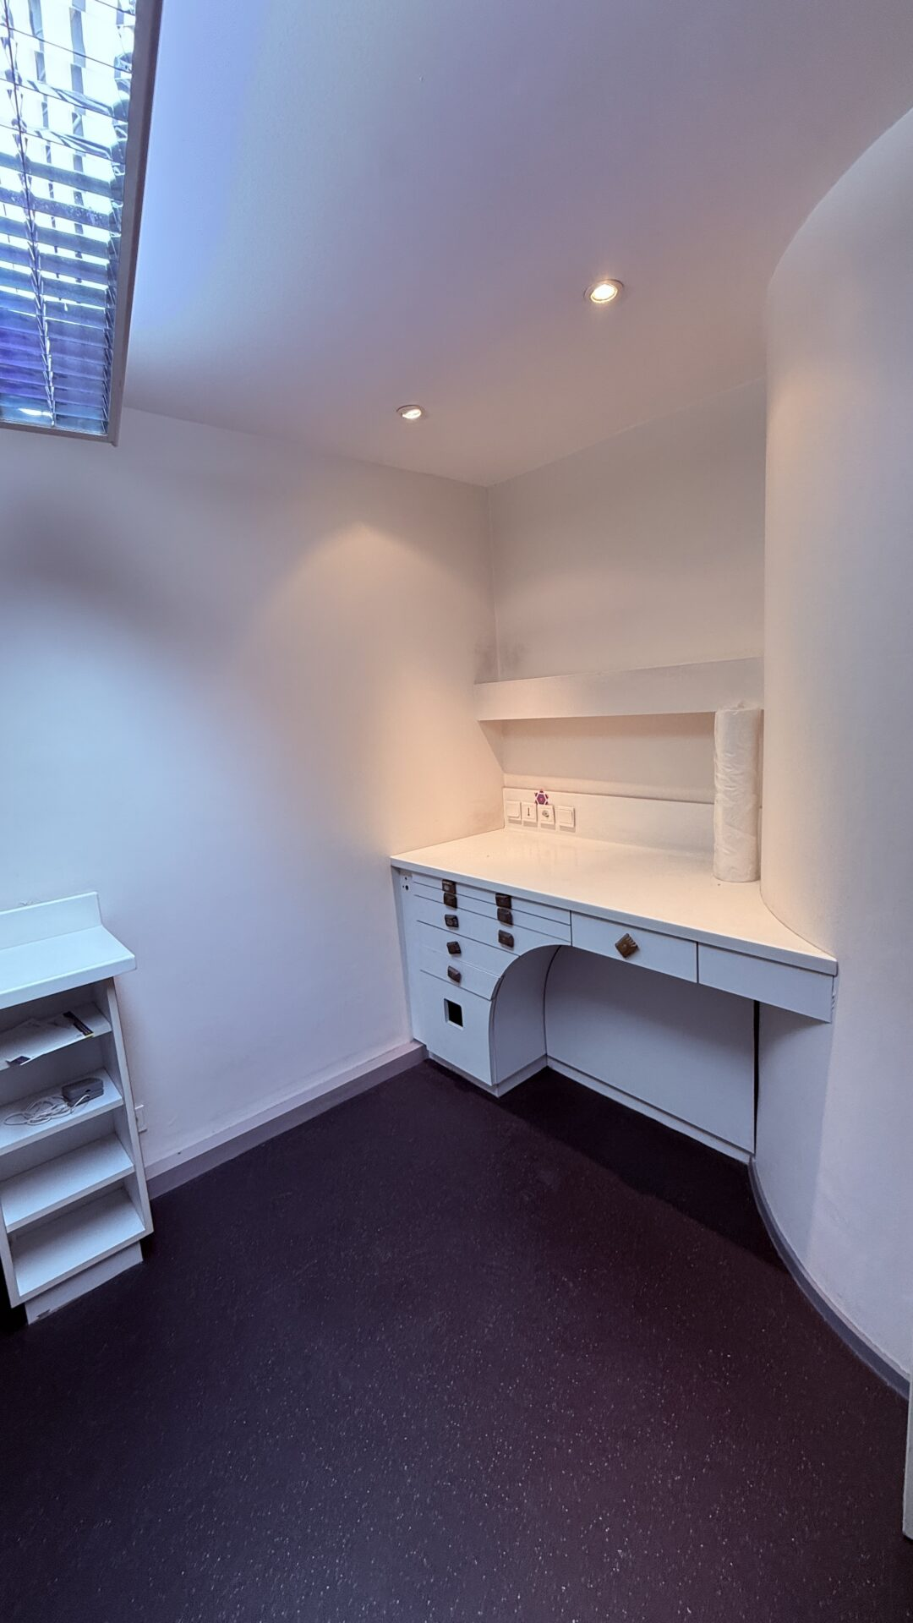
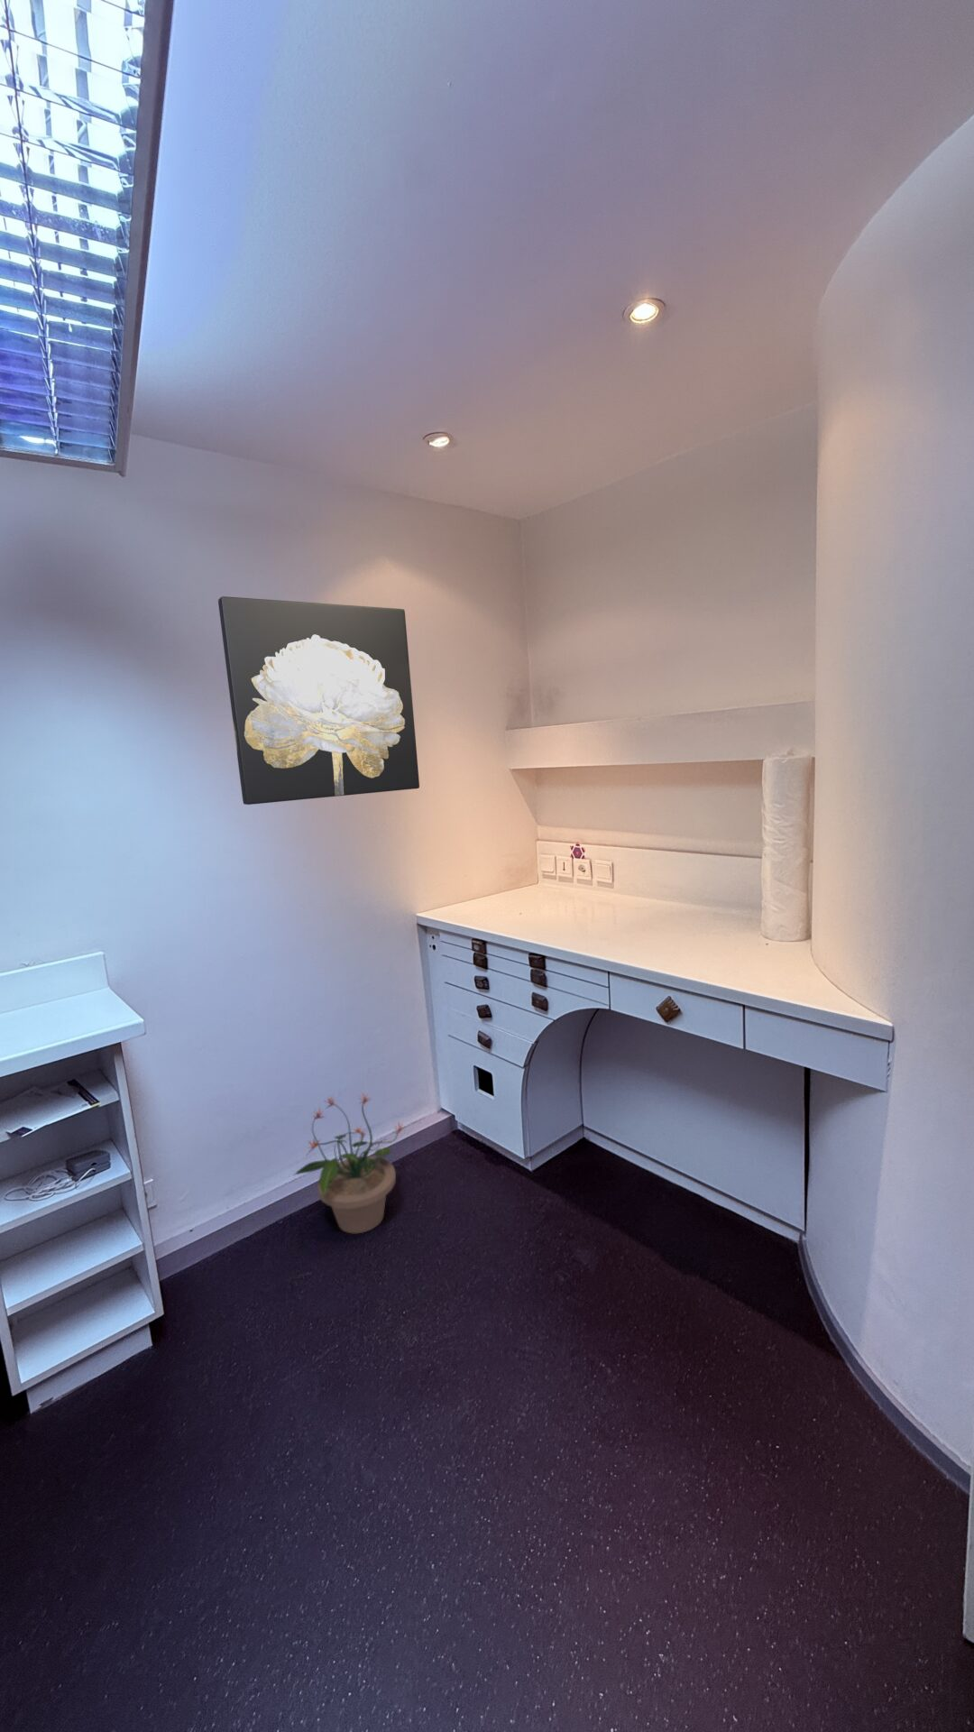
+ wall art (327, 702)
+ potted plant (350, 1161)
